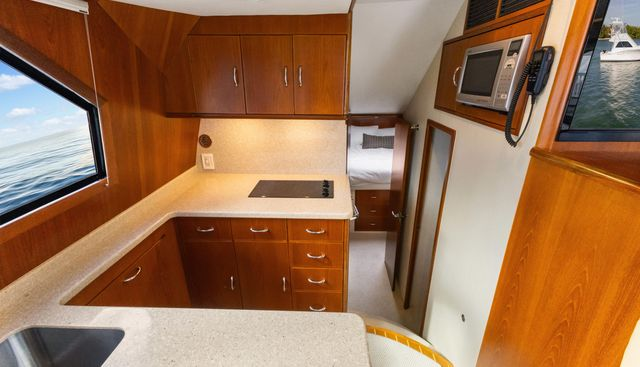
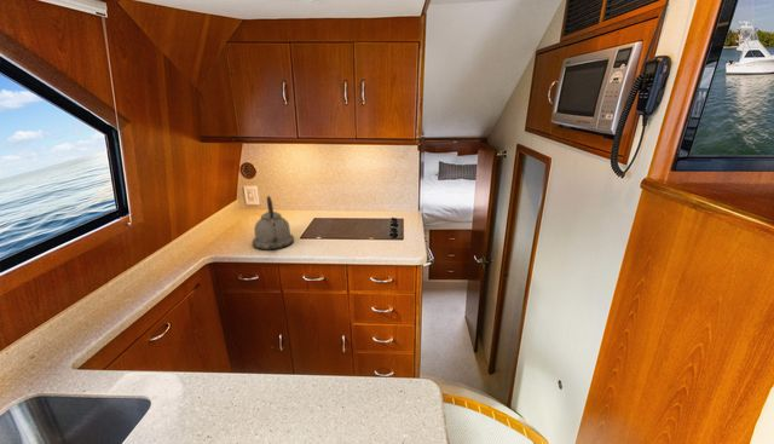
+ kettle (272, 221)
